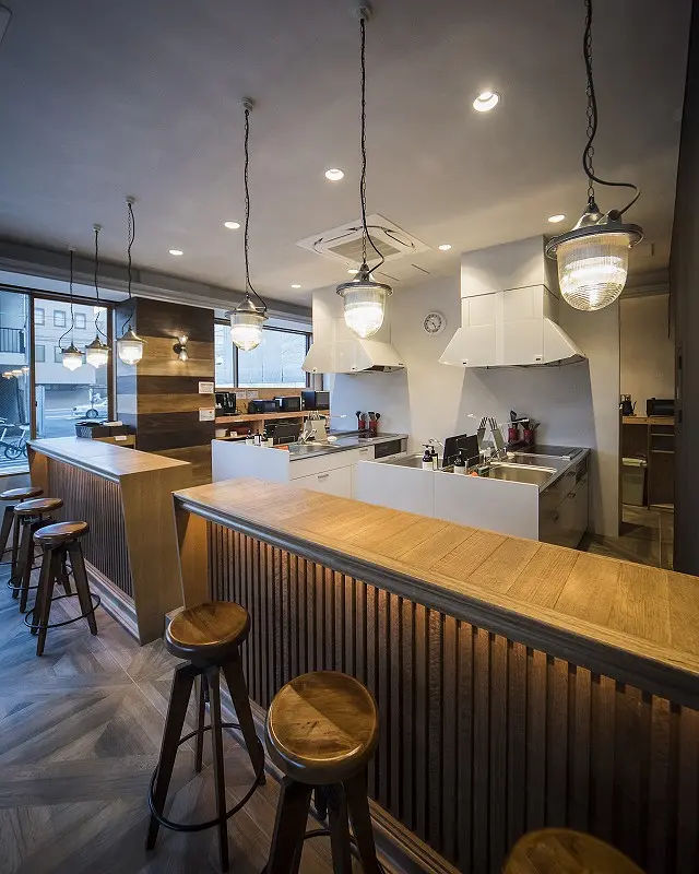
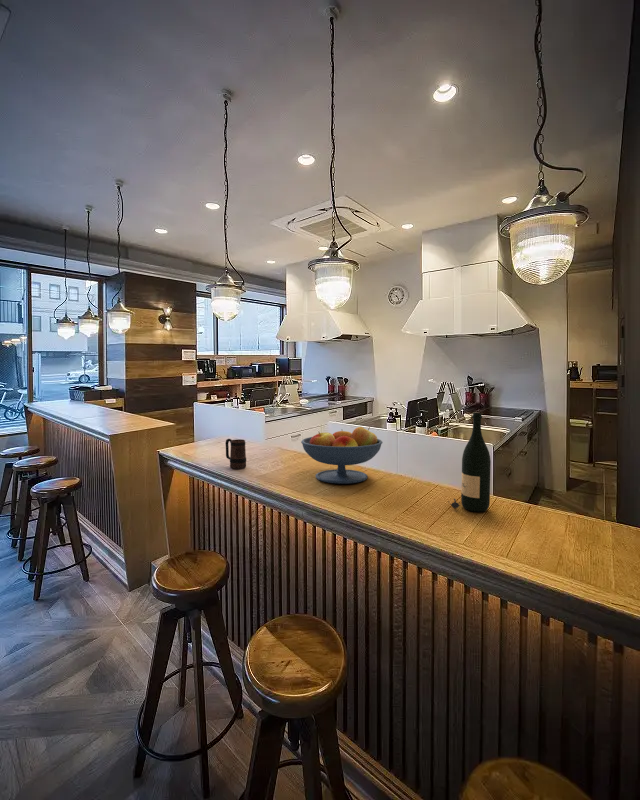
+ mug (235, 452)
+ wine bottle (468, 460)
+ fruit bowl (341, 452)
